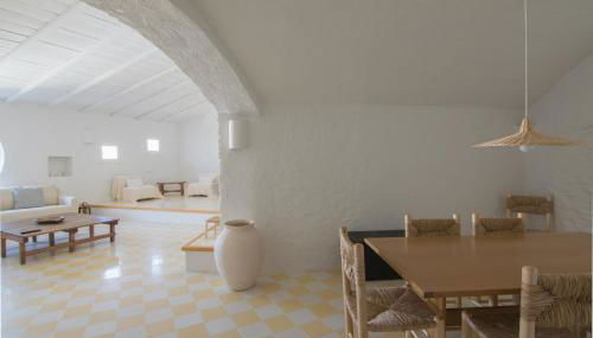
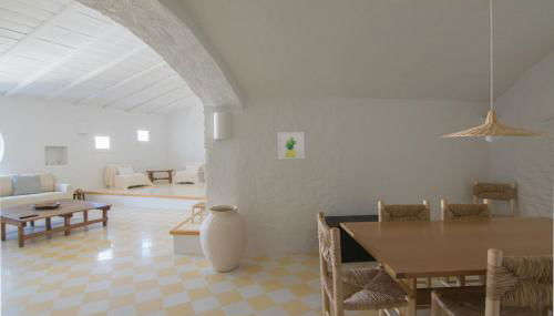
+ wall art (290, 145)
